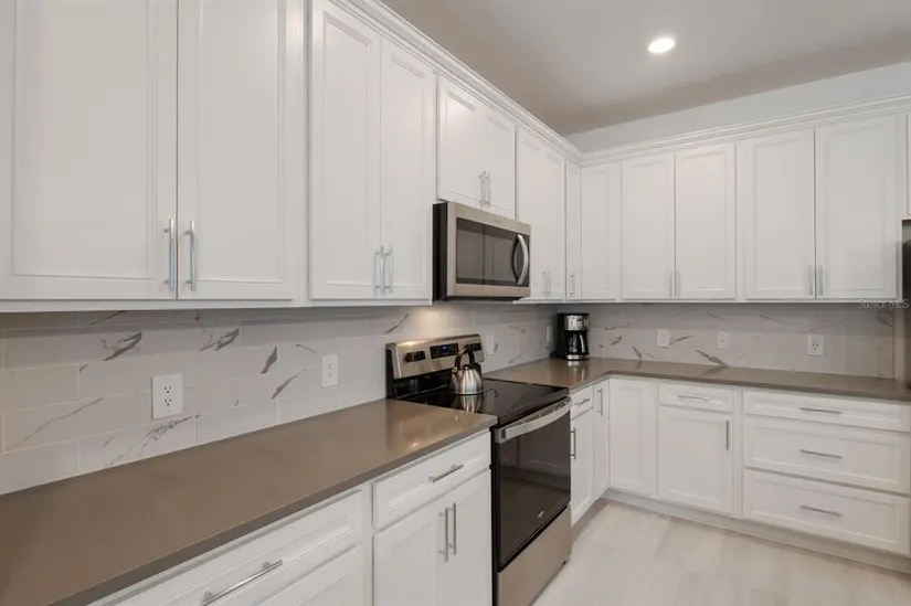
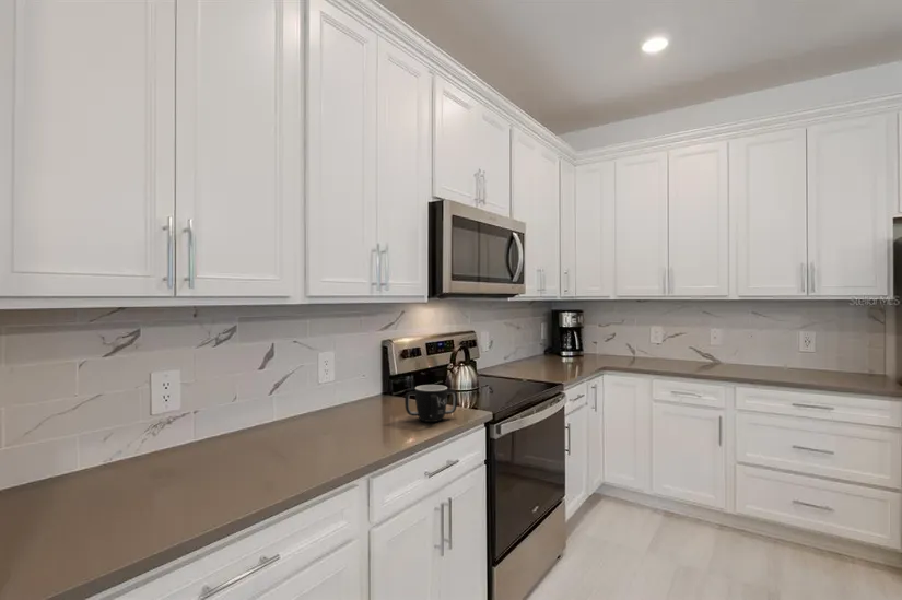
+ mug (431, 403)
